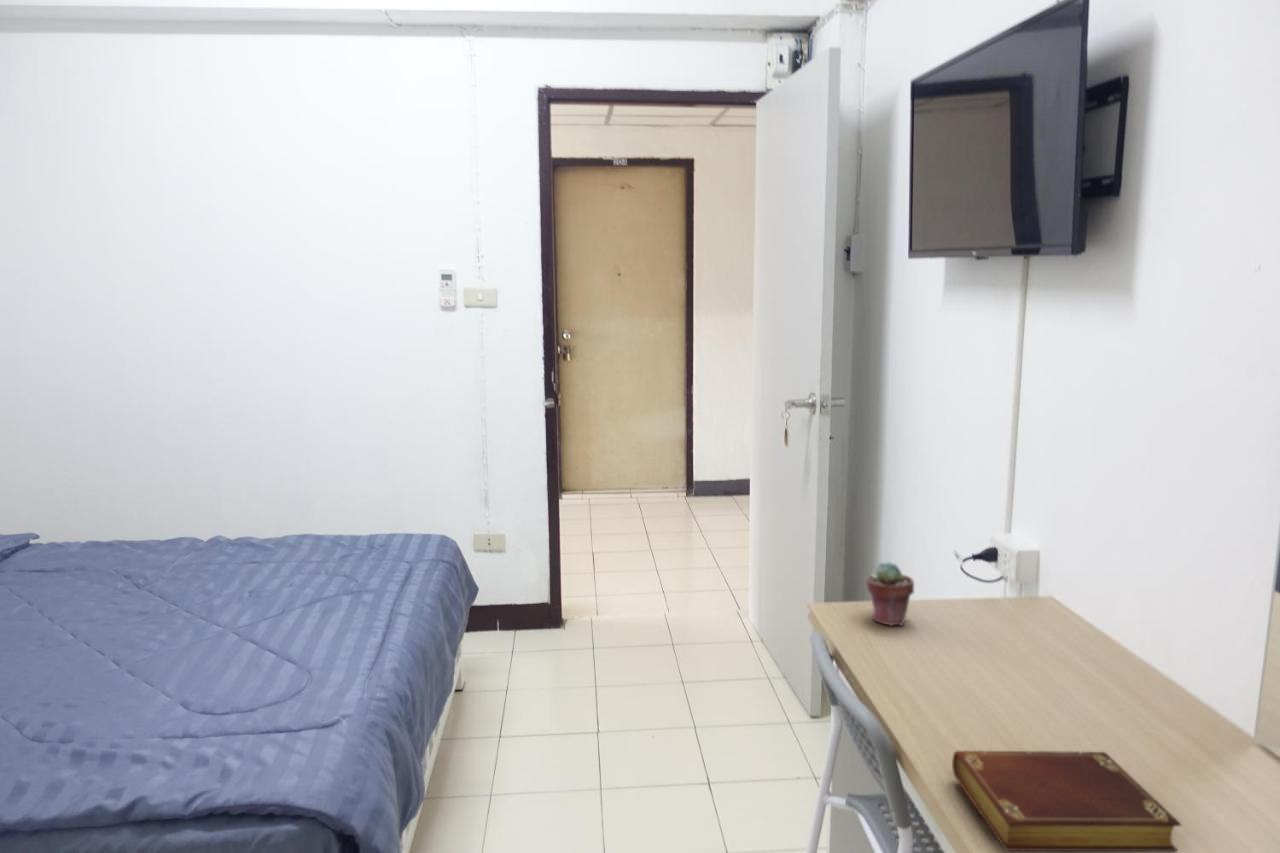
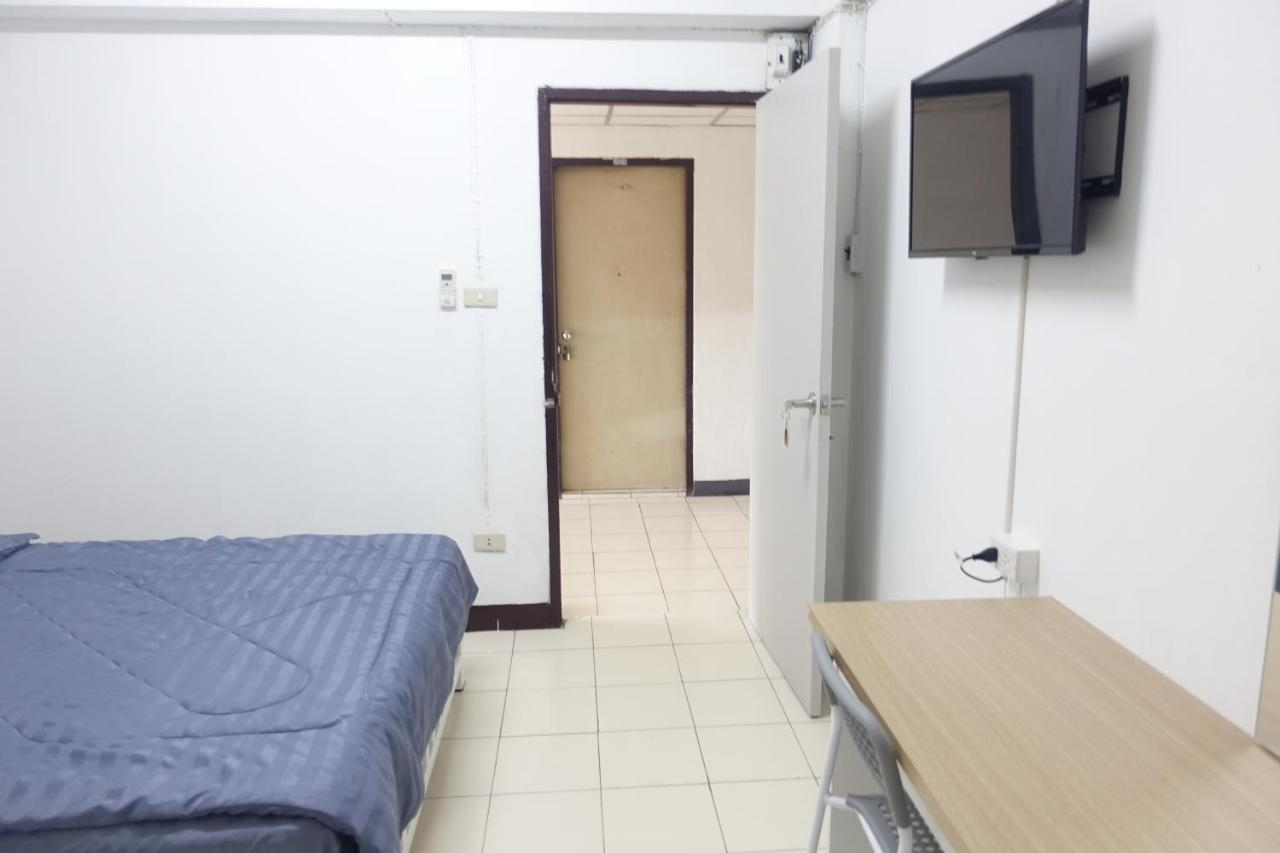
- book (1057, 795)
- potted succulent (889, 591)
